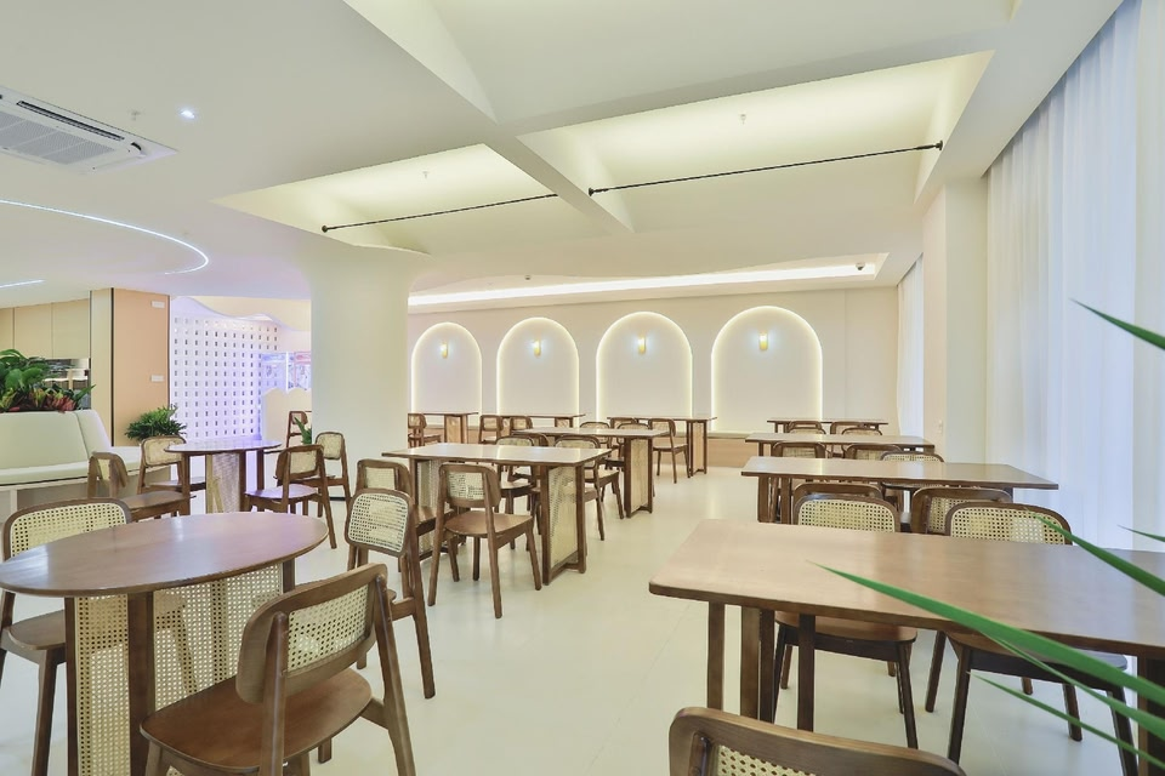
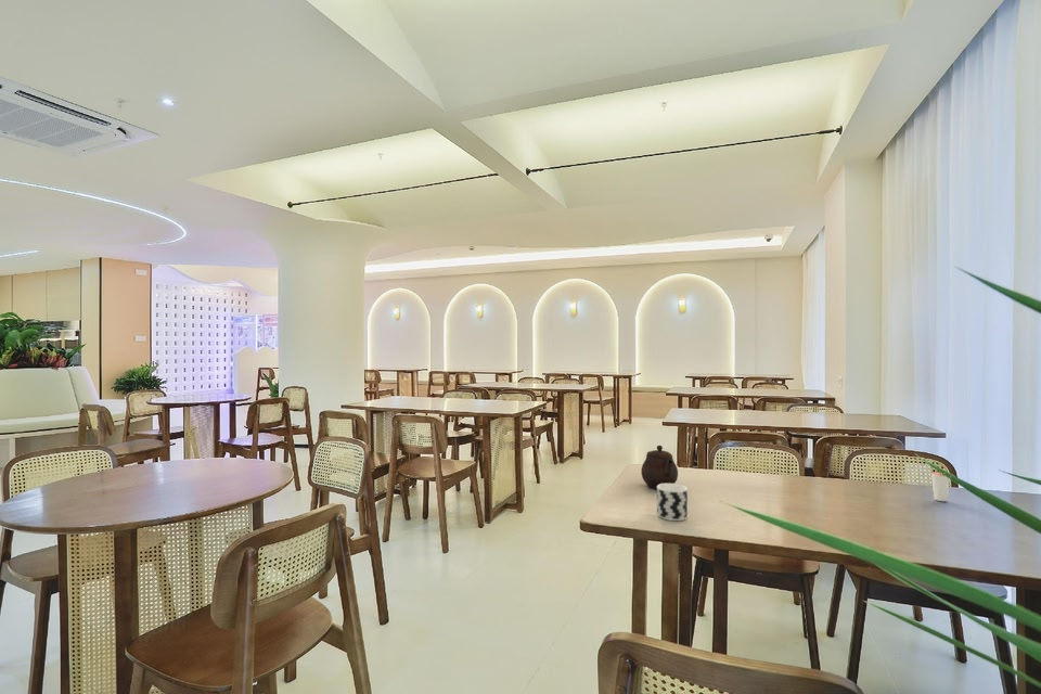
+ cup (671, 500)
+ cup (940, 483)
+ teapot (658, 465)
